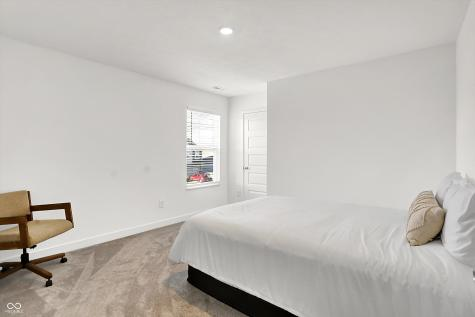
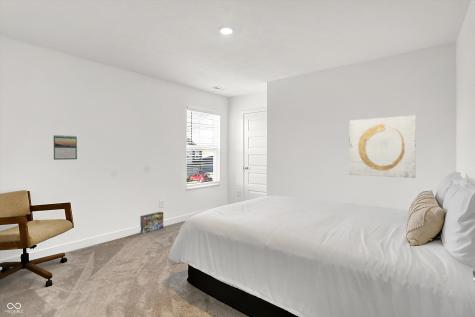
+ wall art (380, 147)
+ calendar (65, 147)
+ box (152, 221)
